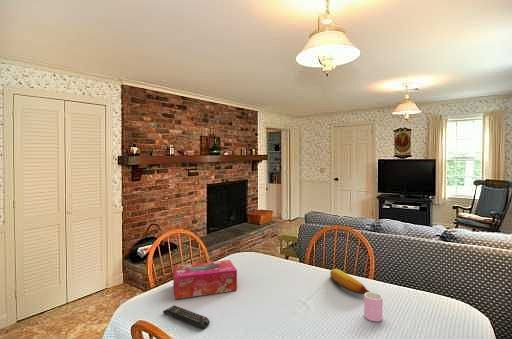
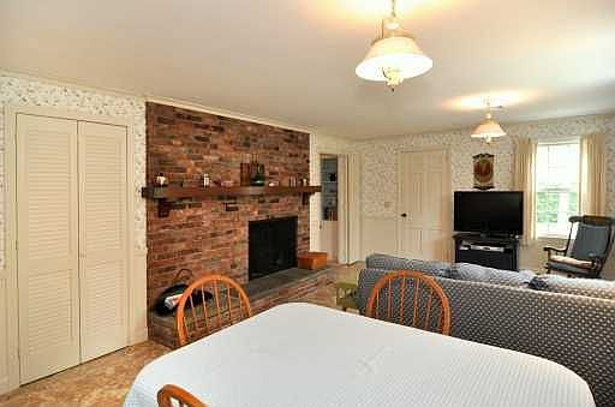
- fruit (350, 279)
- tissue box (204, 277)
- remote control (185, 316)
- cup (371, 304)
